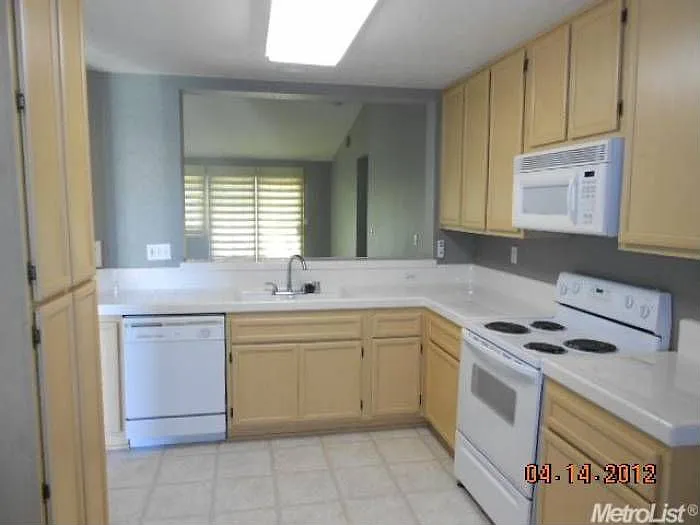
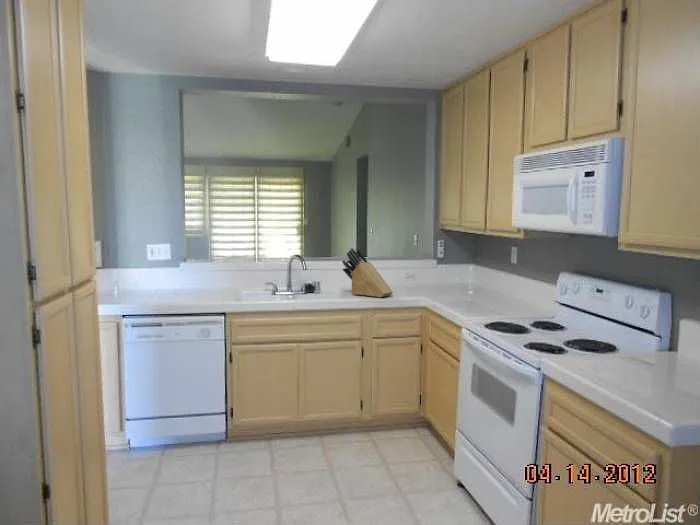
+ knife block (366, 271)
